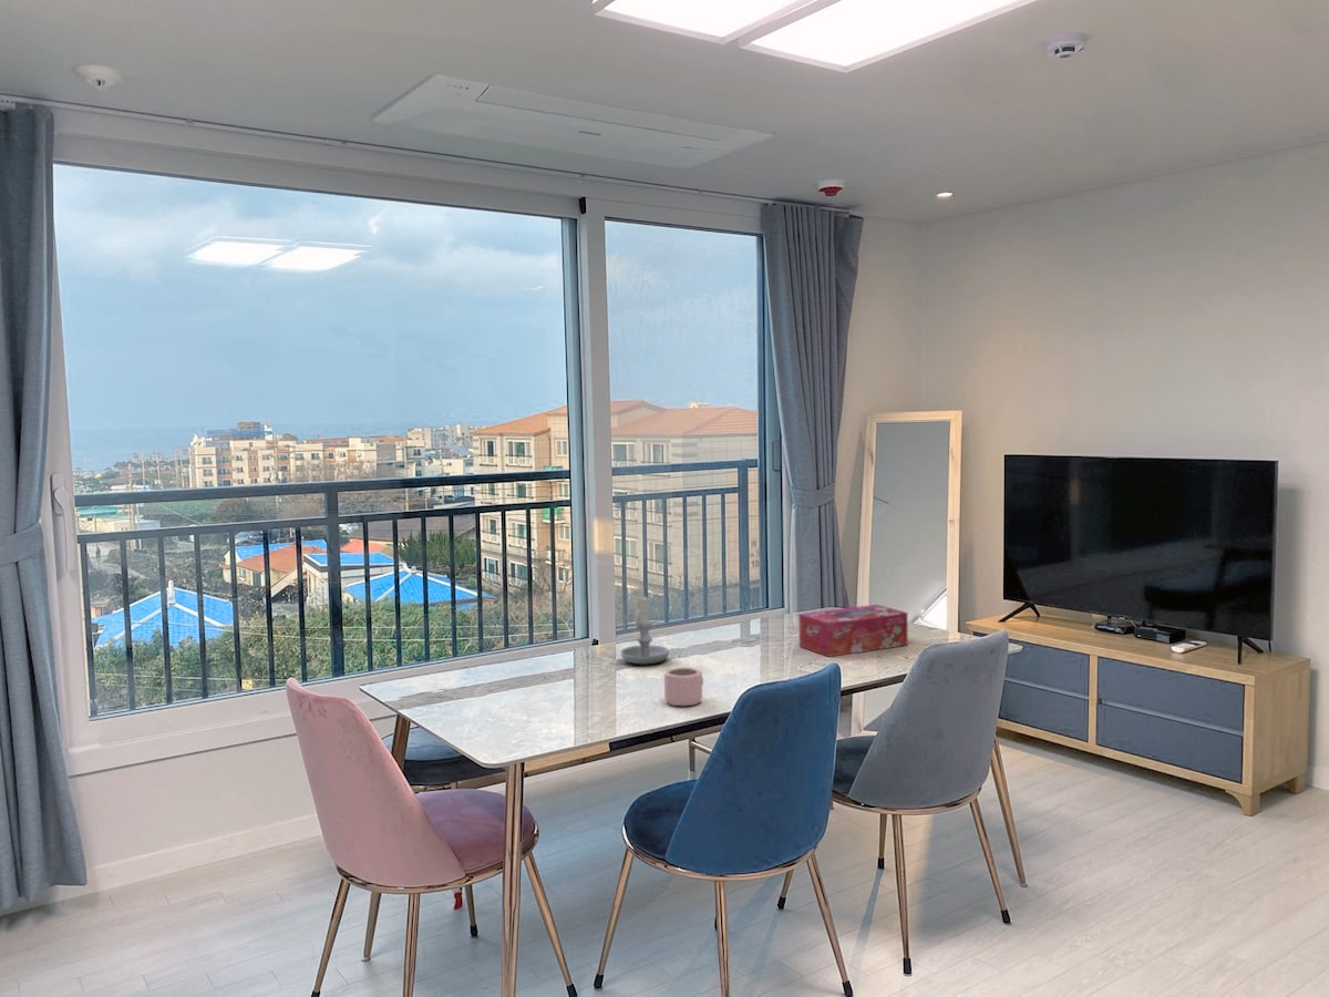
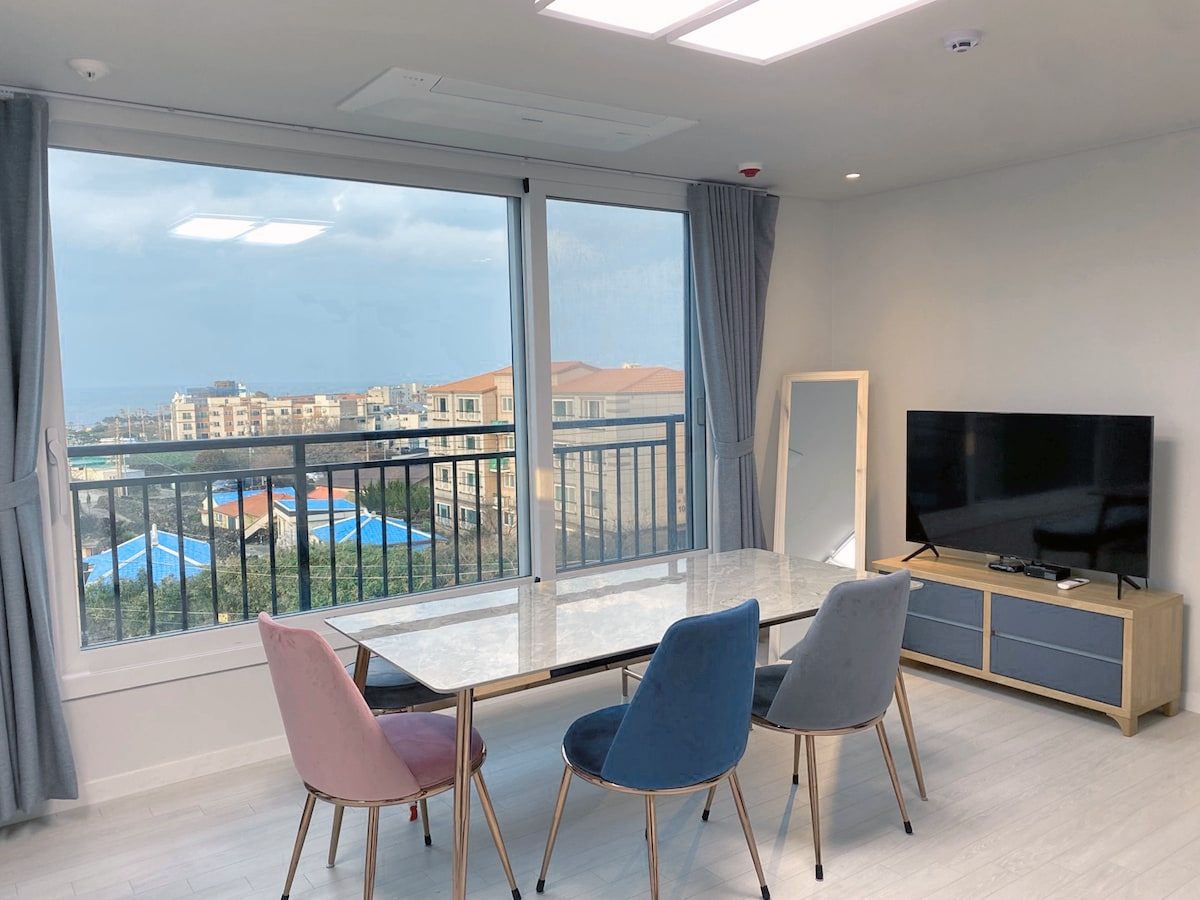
- tissue box (853, 629)
- mug (687, 685)
- candle (643, 627)
